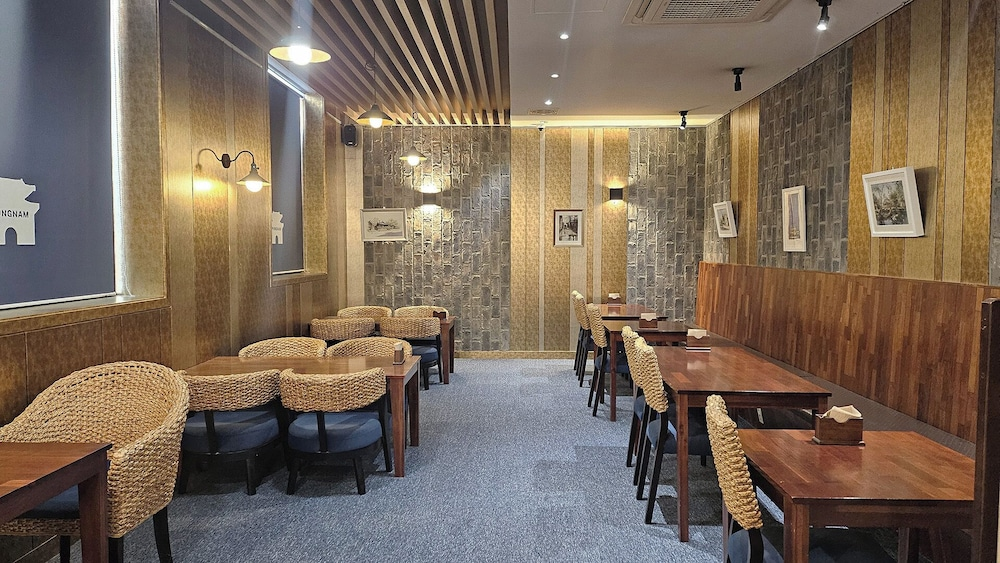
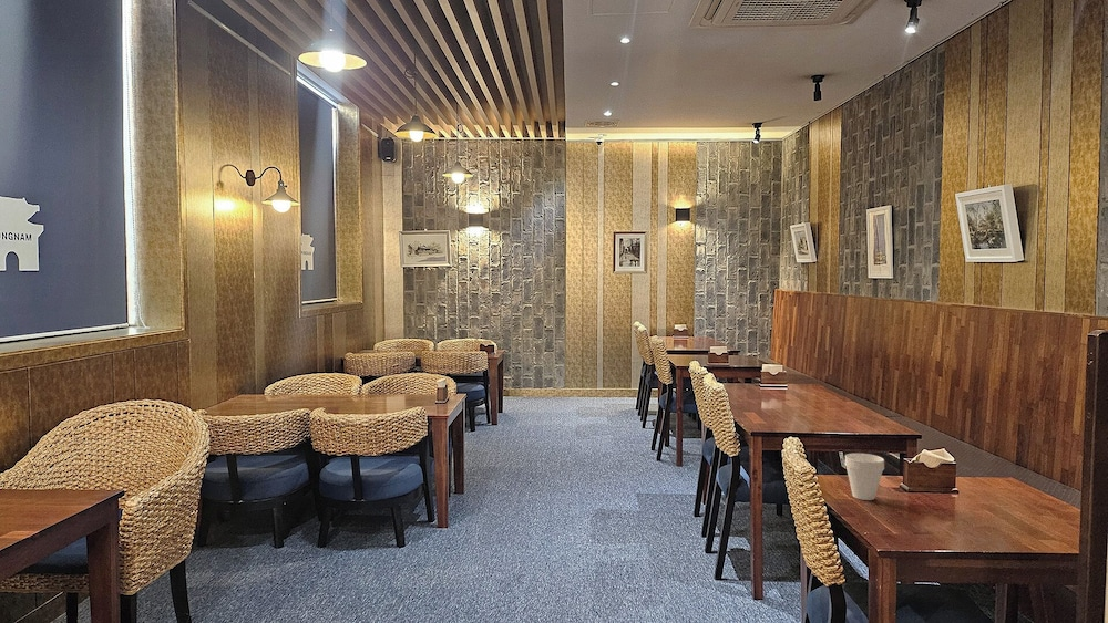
+ cup (863, 477)
